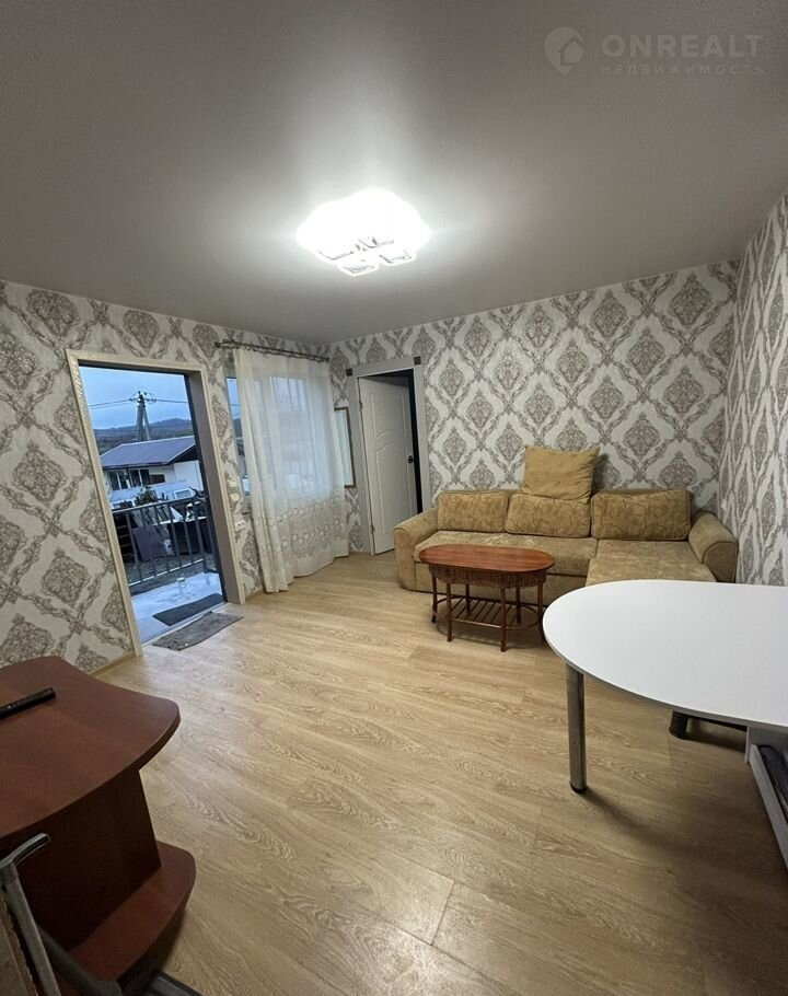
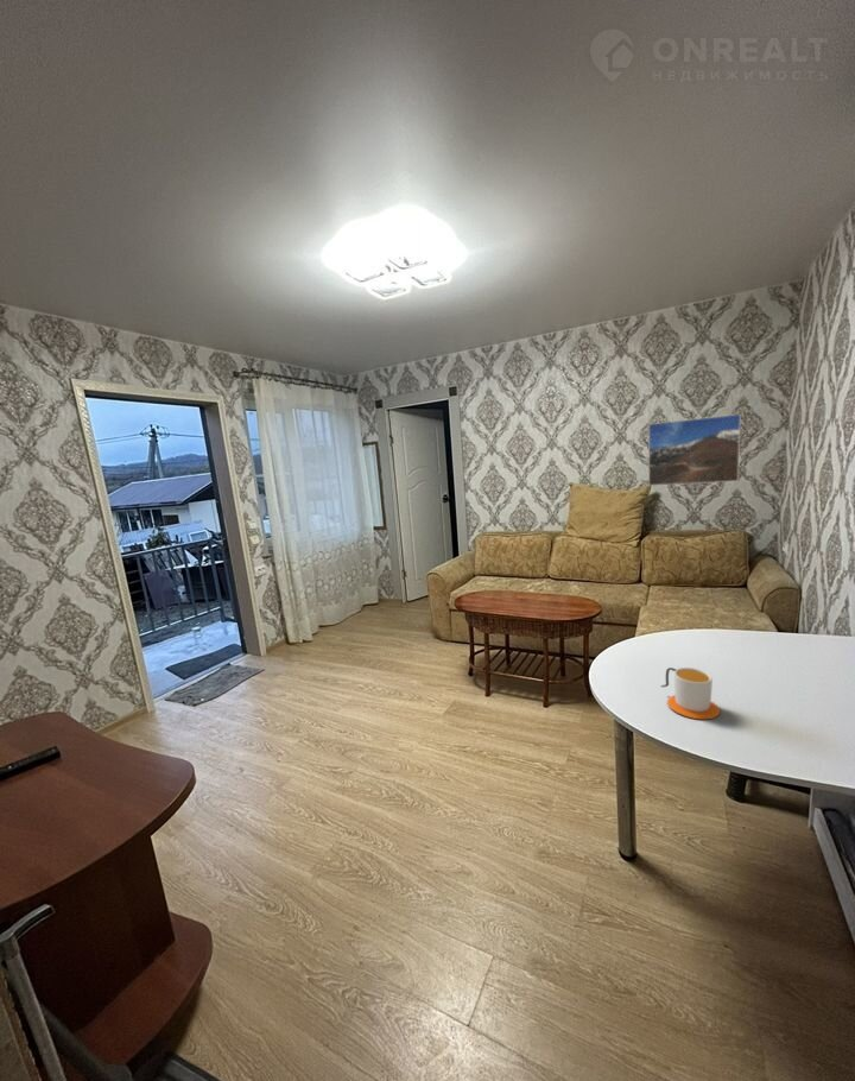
+ mug (691, 690)
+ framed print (691, 451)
